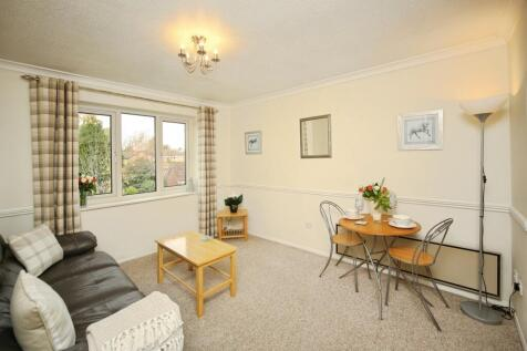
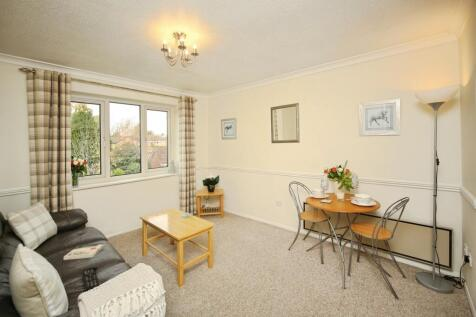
+ book (85, 250)
+ remote control (90, 278)
